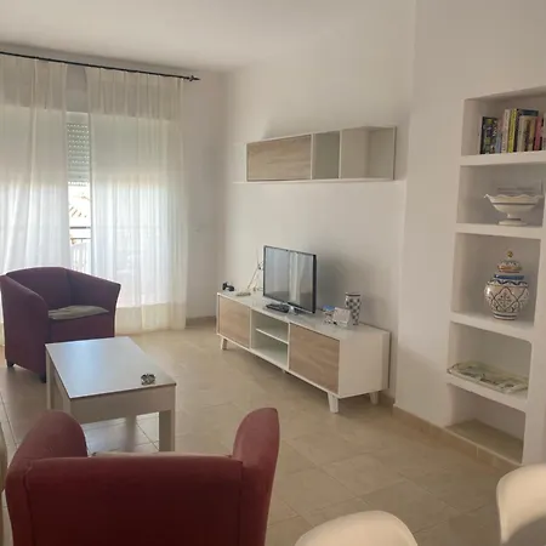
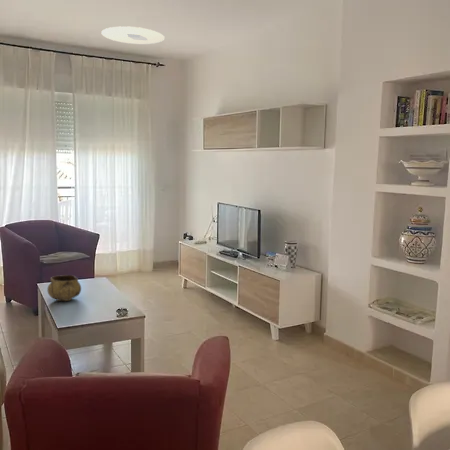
+ ceiling light (133, 32)
+ decorative bowl (64, 288)
